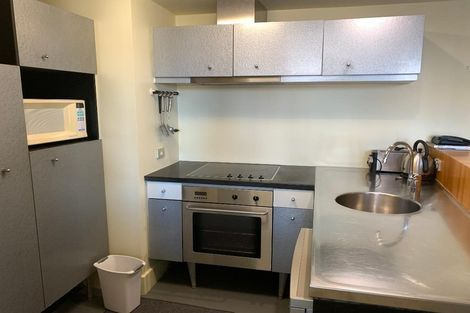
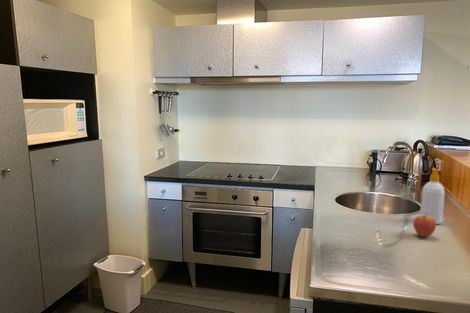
+ soap bottle (432, 195)
+ fruit (424, 224)
